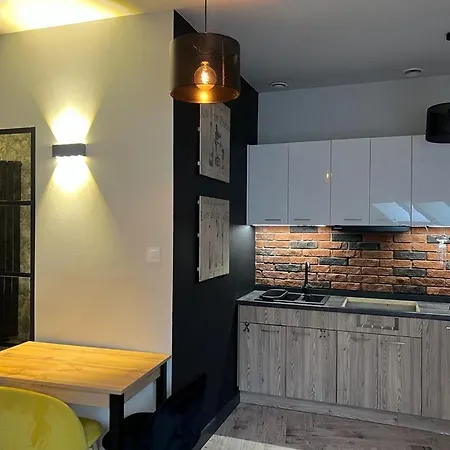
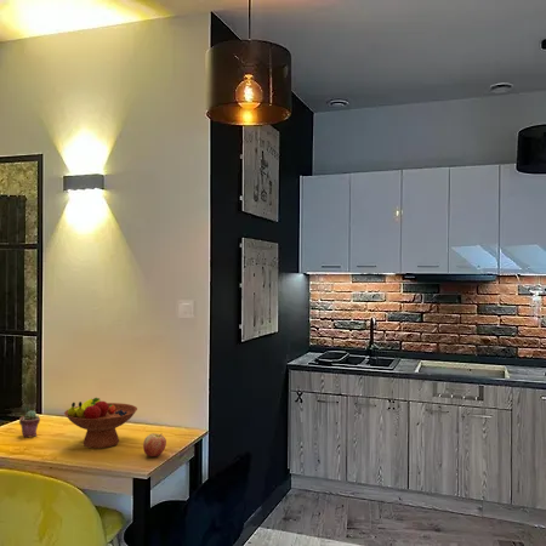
+ potted succulent (29, 422)
+ apple (154, 444)
+ fruit bowl (101, 420)
